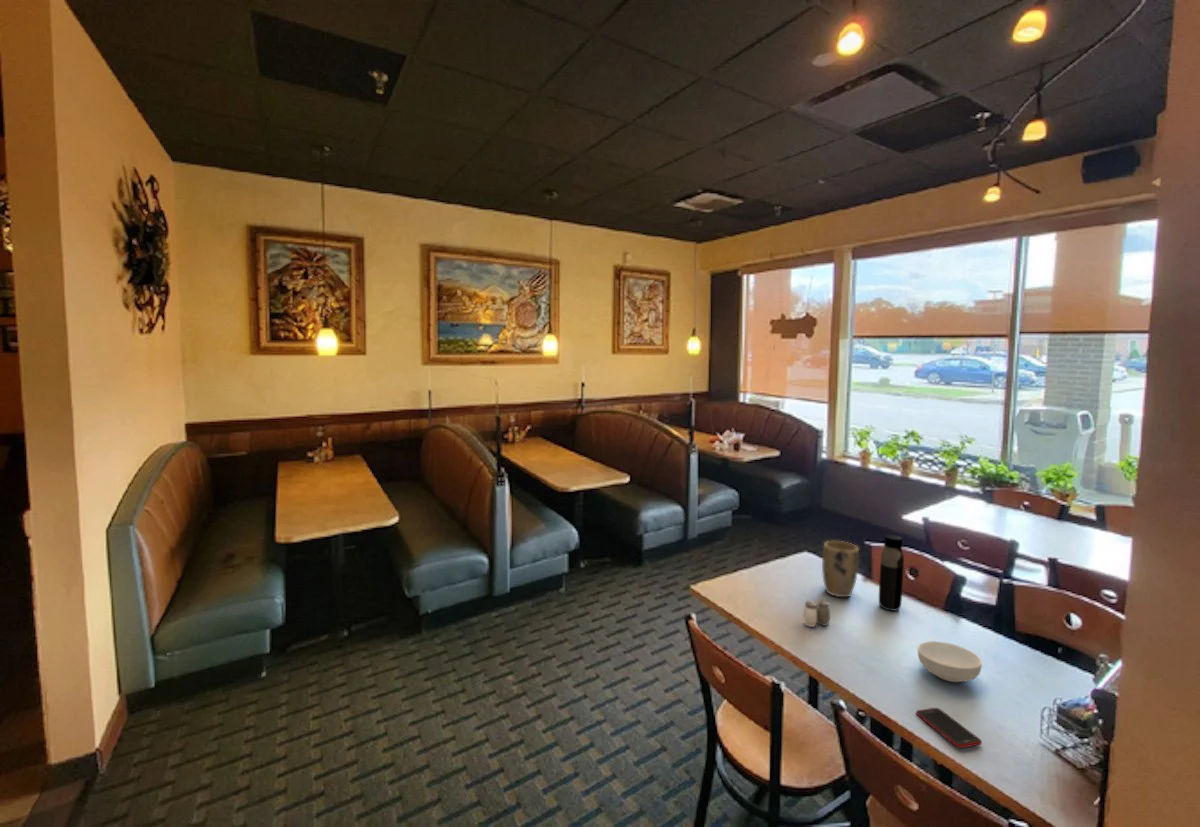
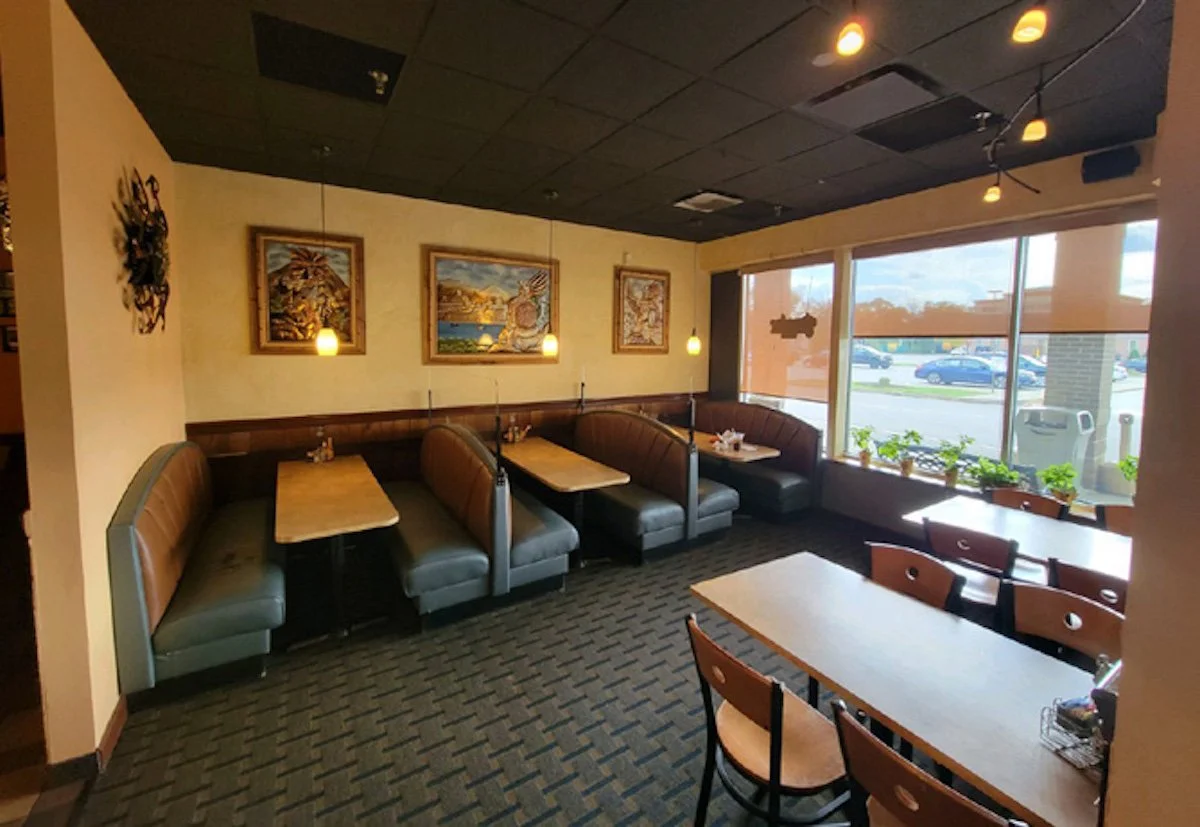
- cereal bowl (948, 664)
- salt and pepper shaker (817, 612)
- cell phone (947, 727)
- plant pot (839, 569)
- water bottle (891, 572)
